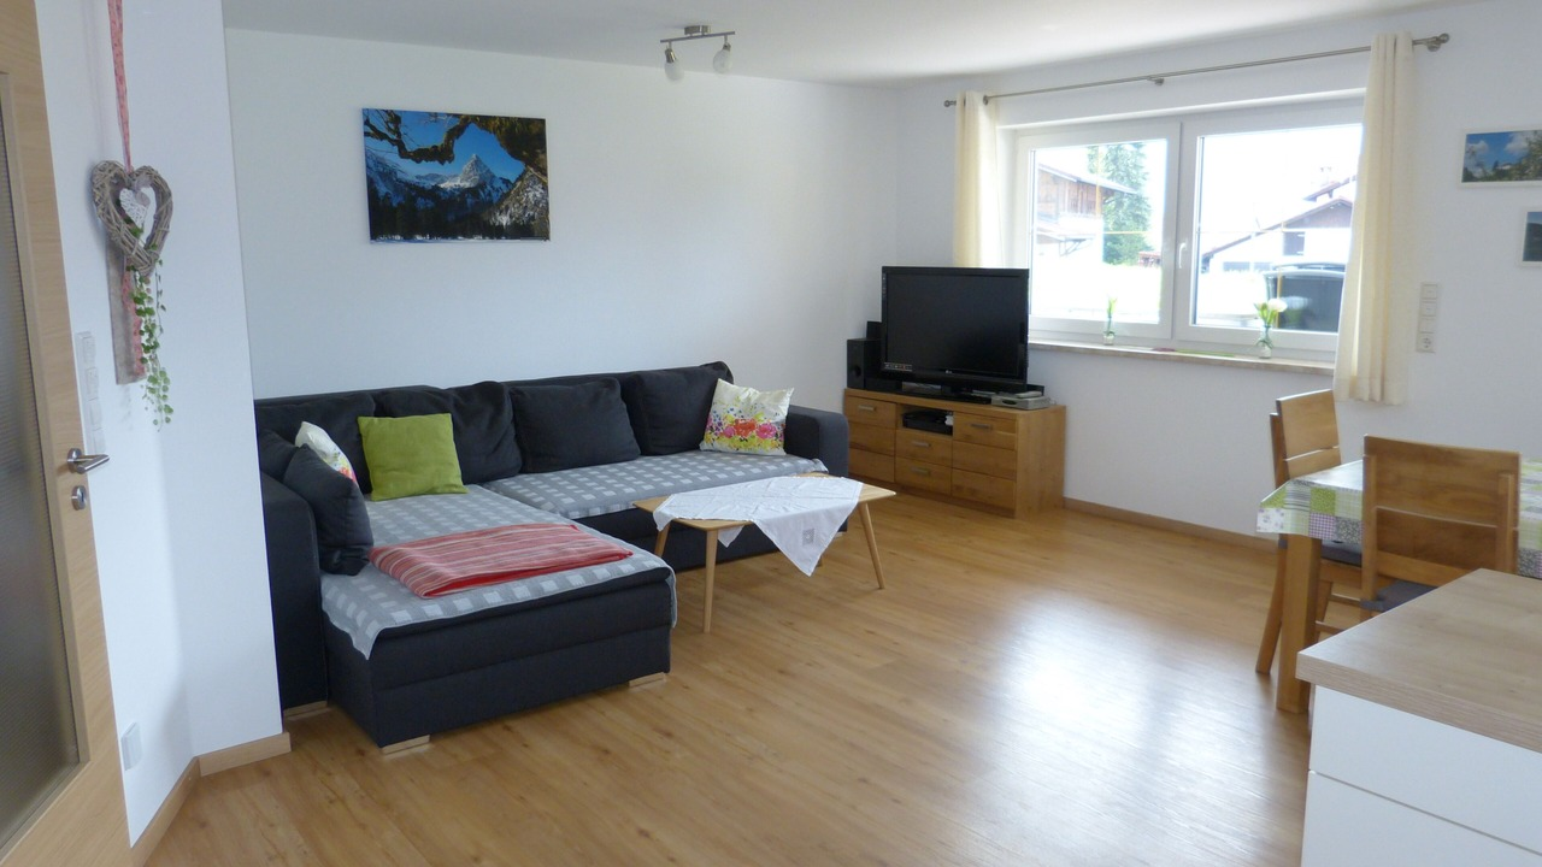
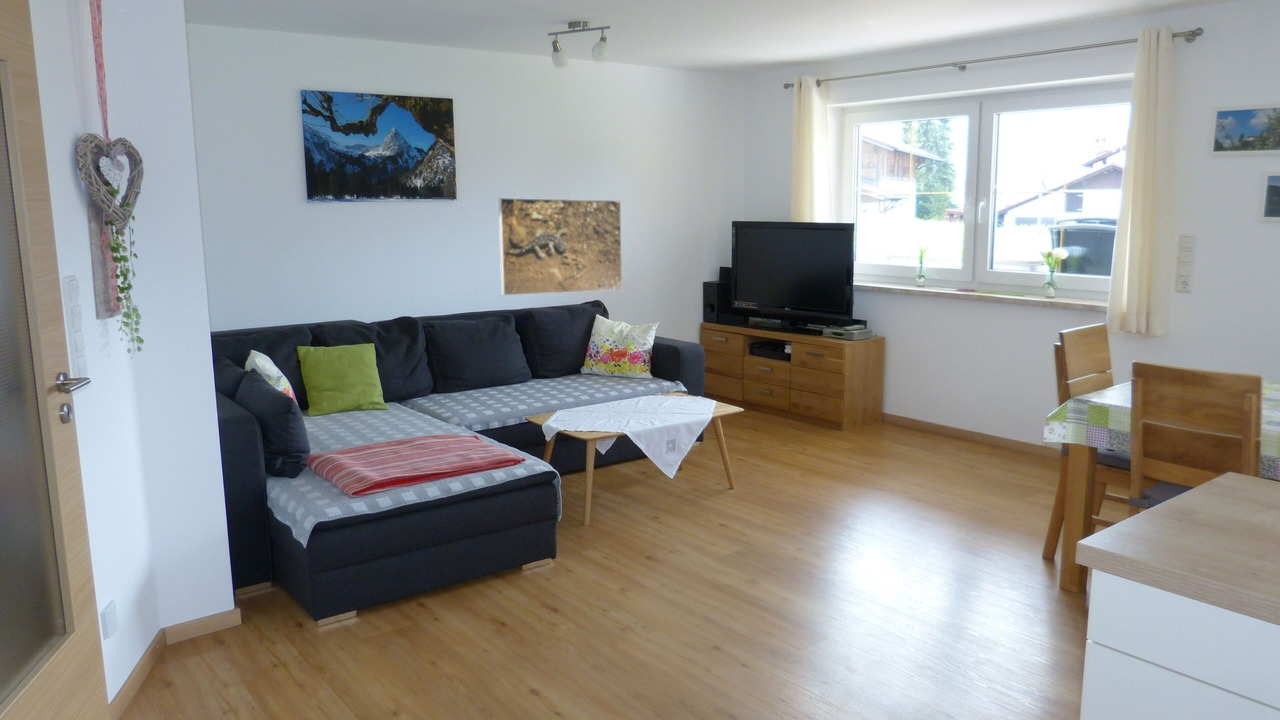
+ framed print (563, 246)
